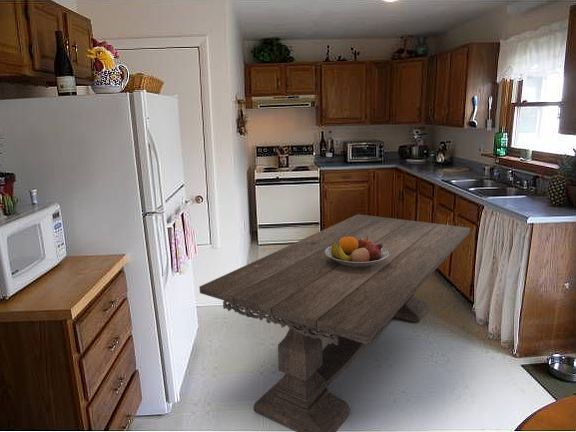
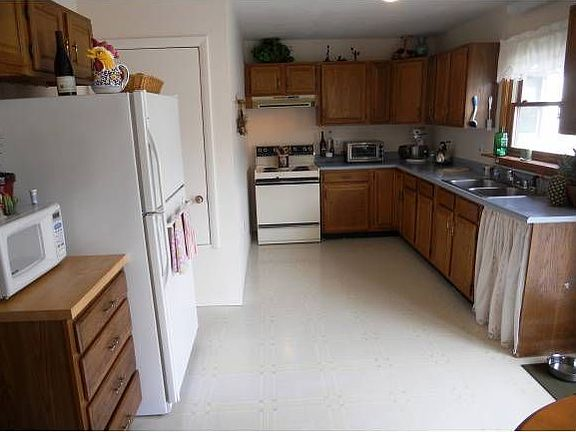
- fruit bowl (356, 248)
- dining table (359, 302)
